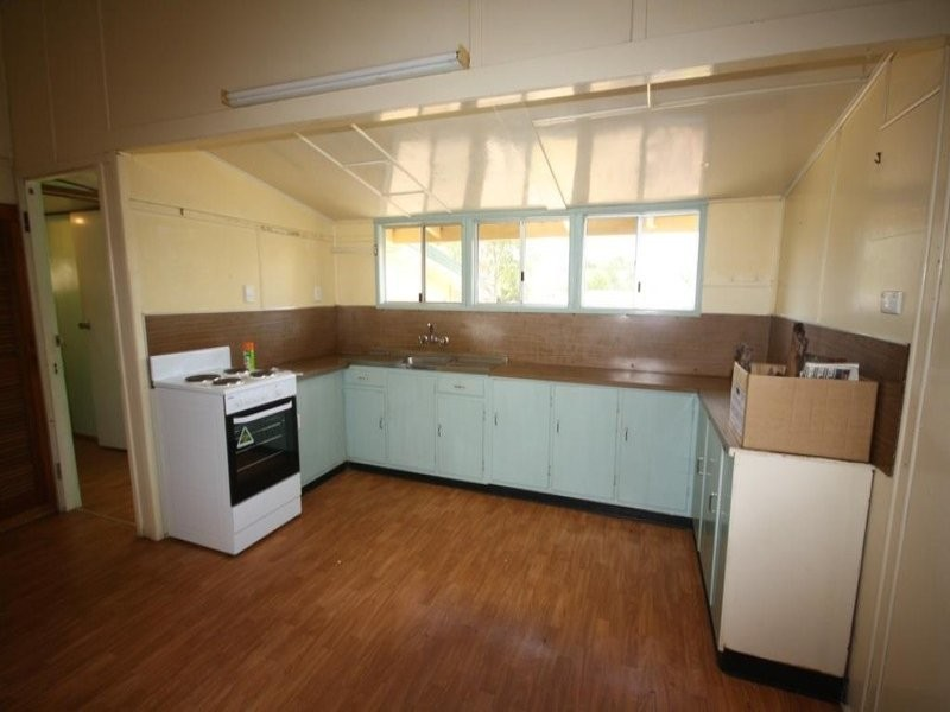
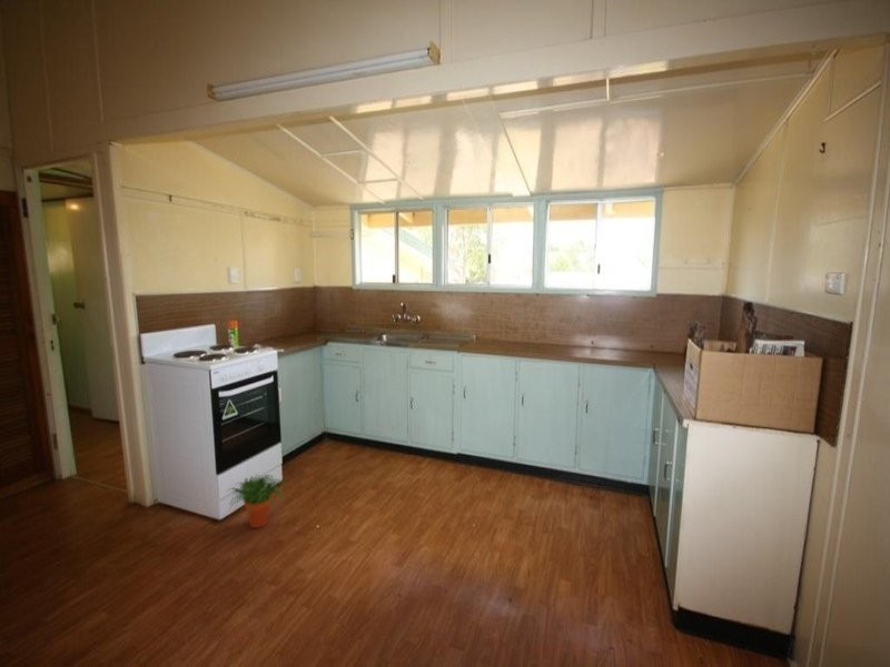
+ potted plant (258, 500)
